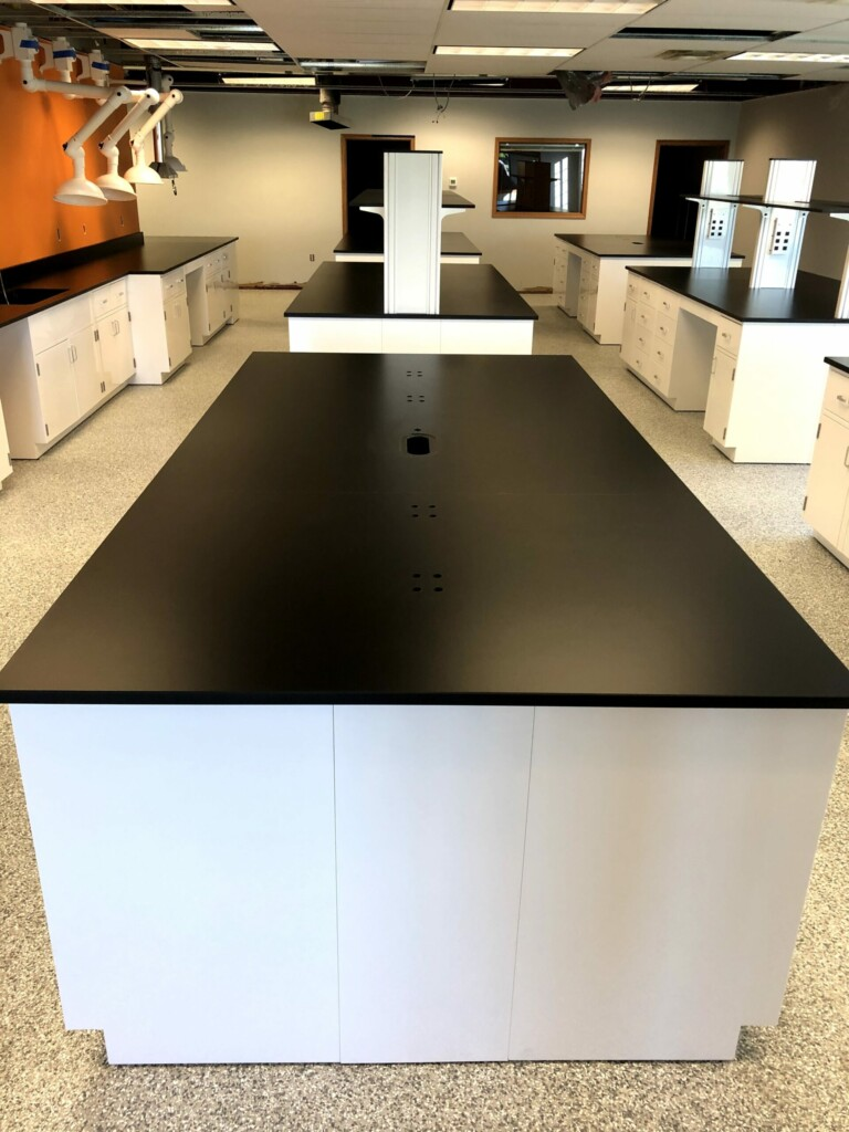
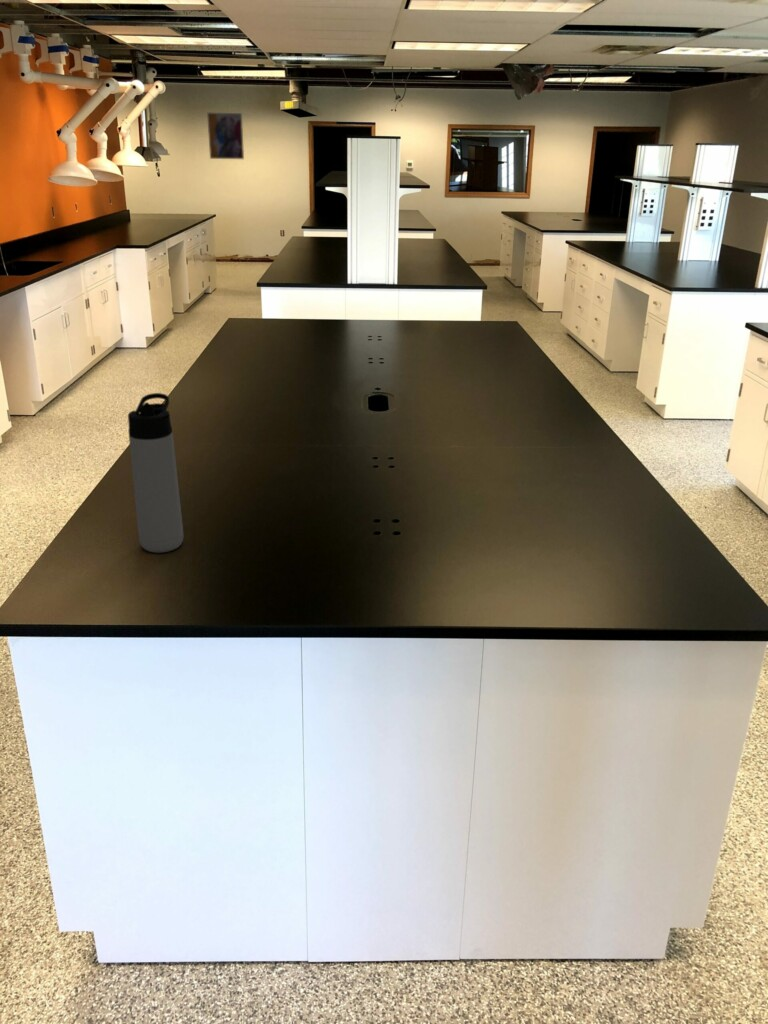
+ thermos bottle (157, 473)
+ wall art (225, 136)
